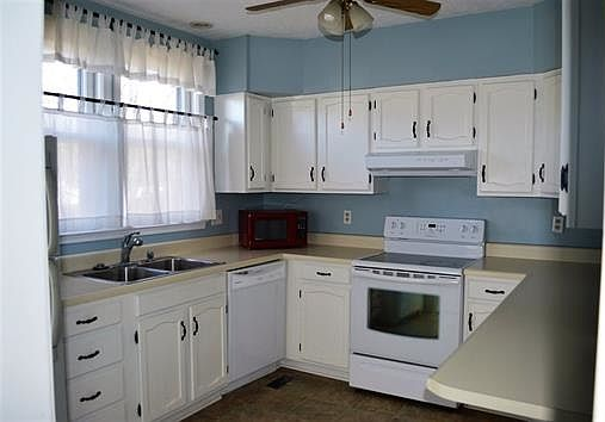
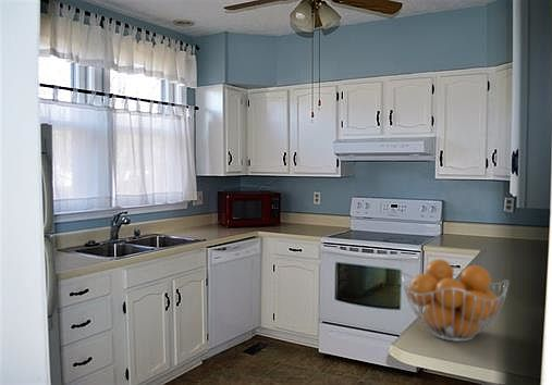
+ fruit basket (453, 298)
